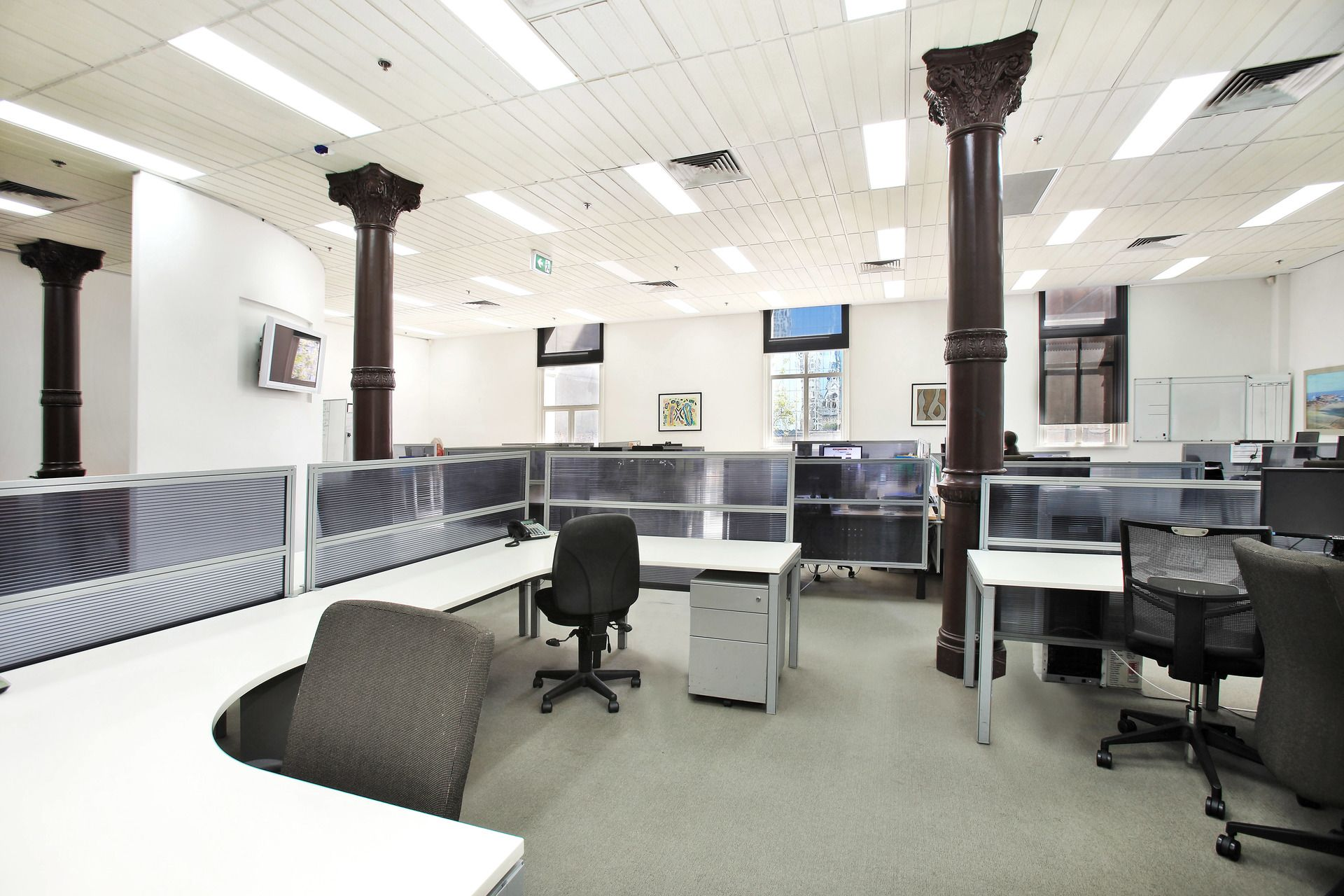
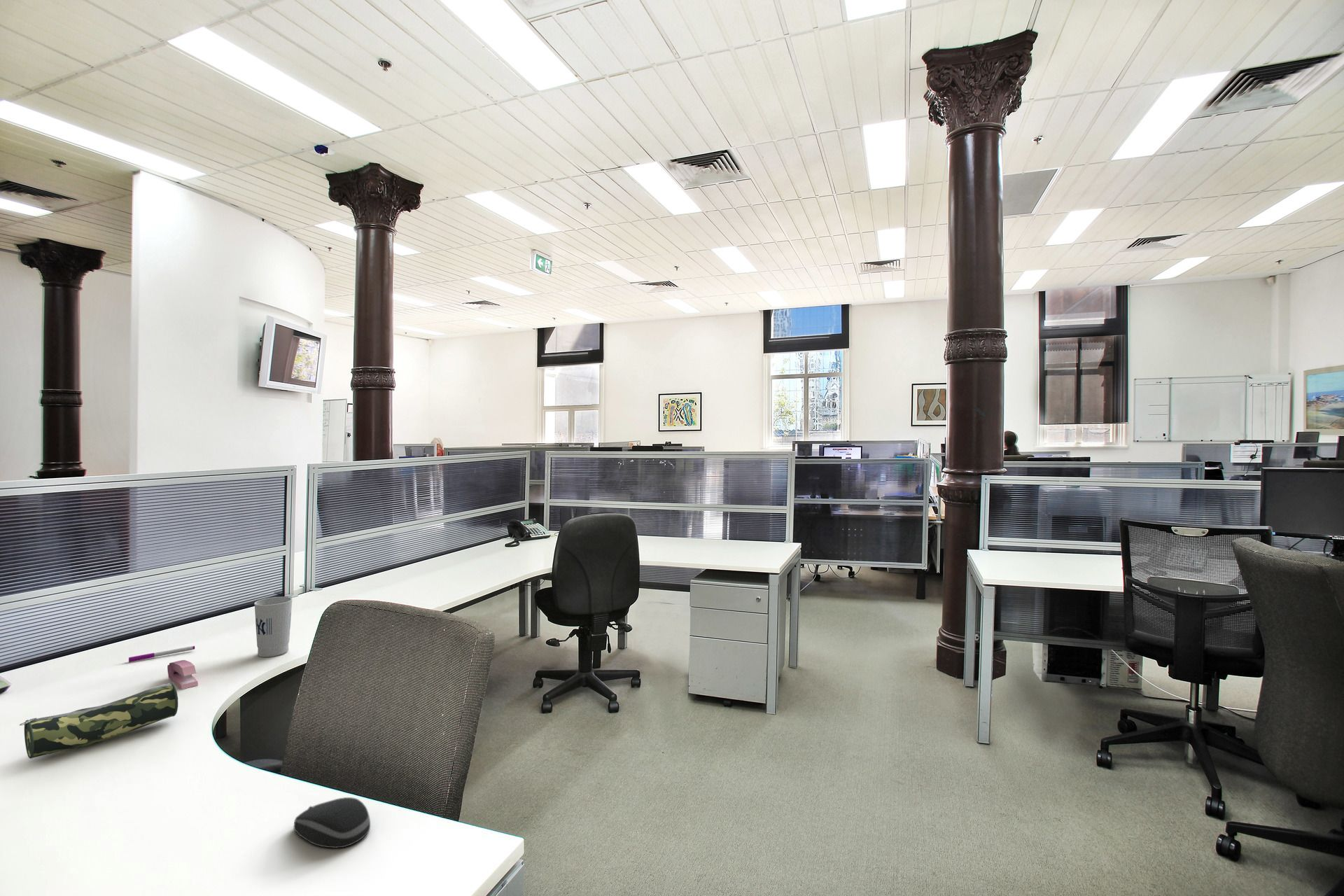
+ cup (273, 626)
+ pen (162, 653)
+ computer mouse (332, 816)
+ pencil case (102, 720)
+ stapler (182, 671)
